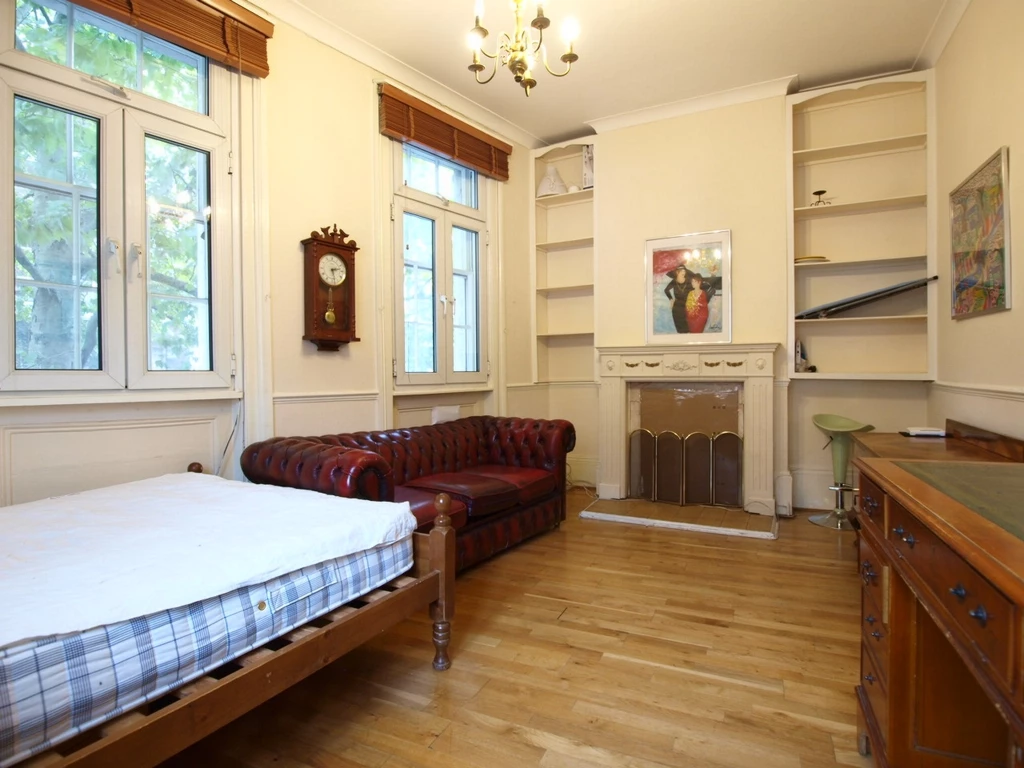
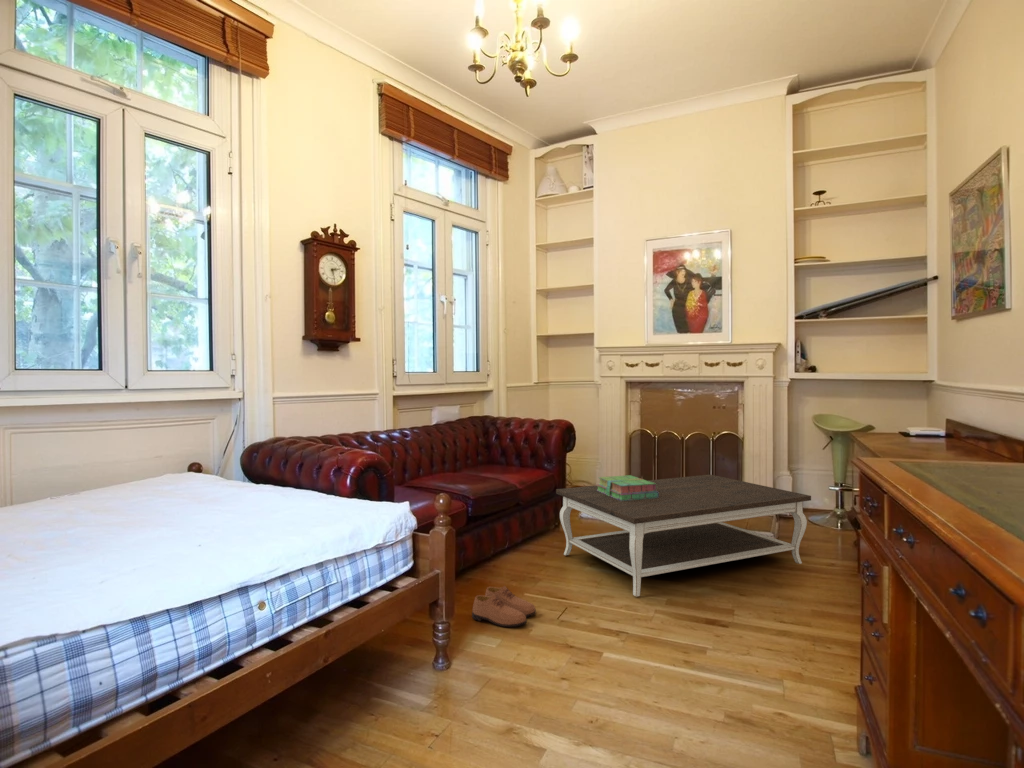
+ coffee table (679, 525)
+ shoe (504, 603)
+ stack of books (626, 486)
